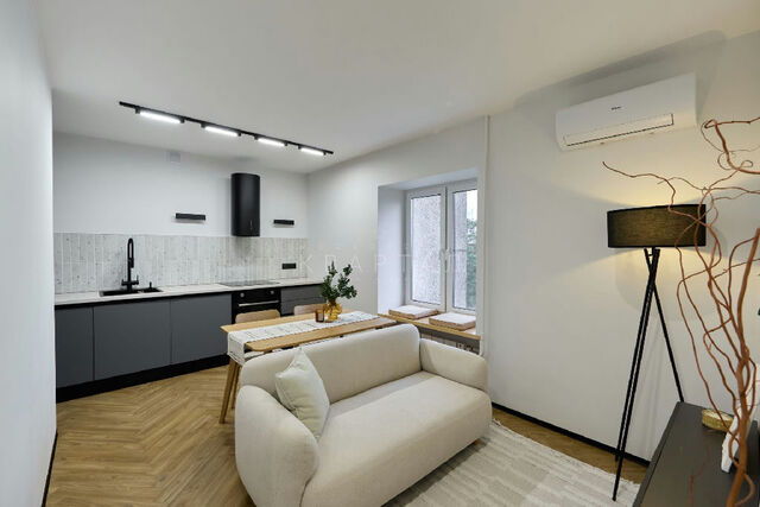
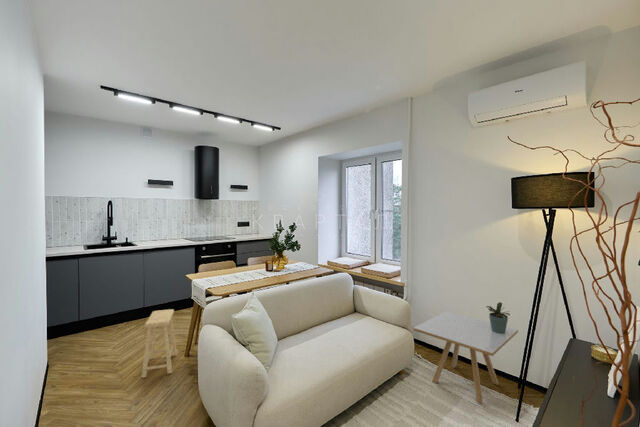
+ potted plant (496, 316)
+ side table (470, 353)
+ footstool (160, 341)
